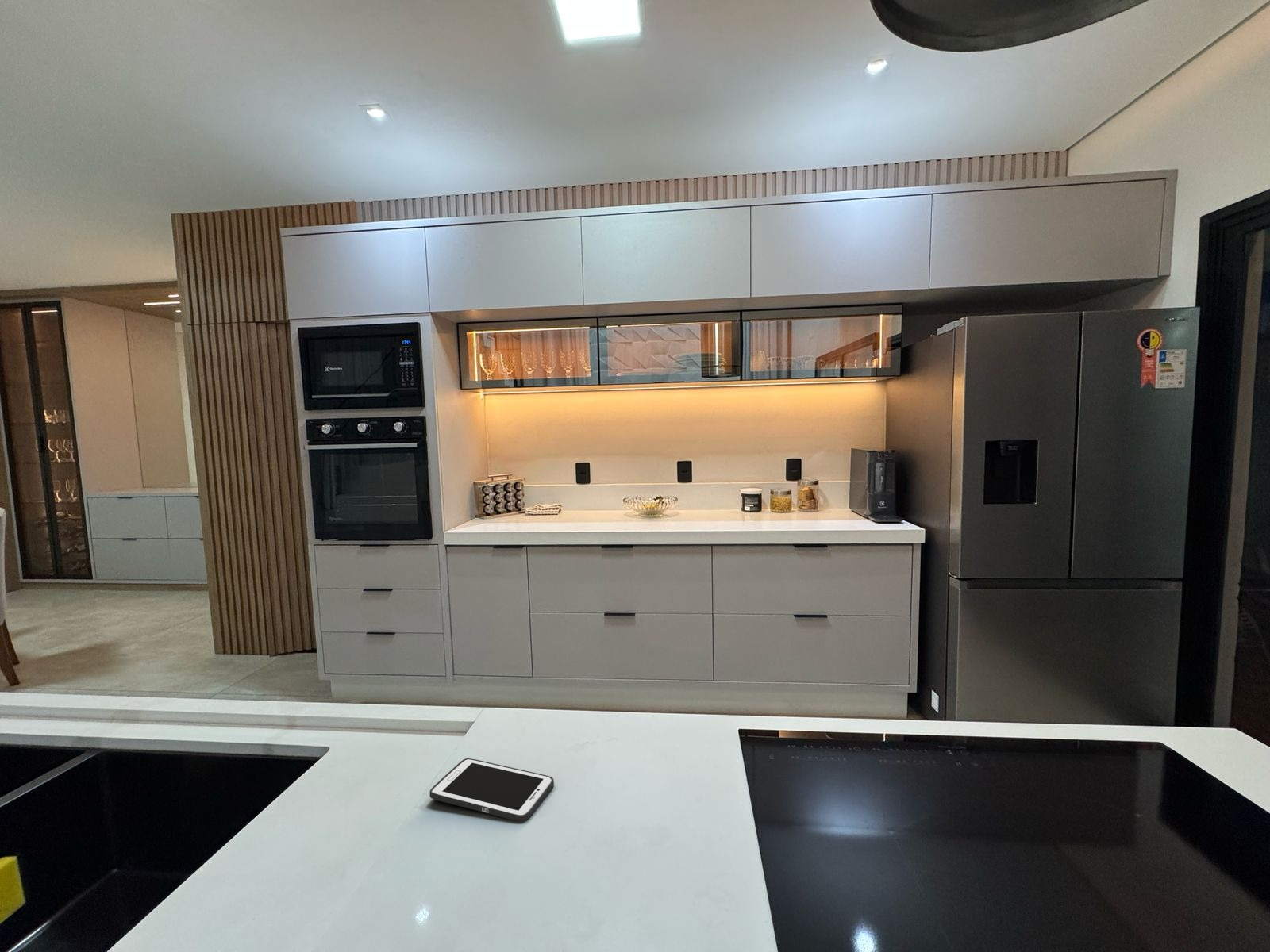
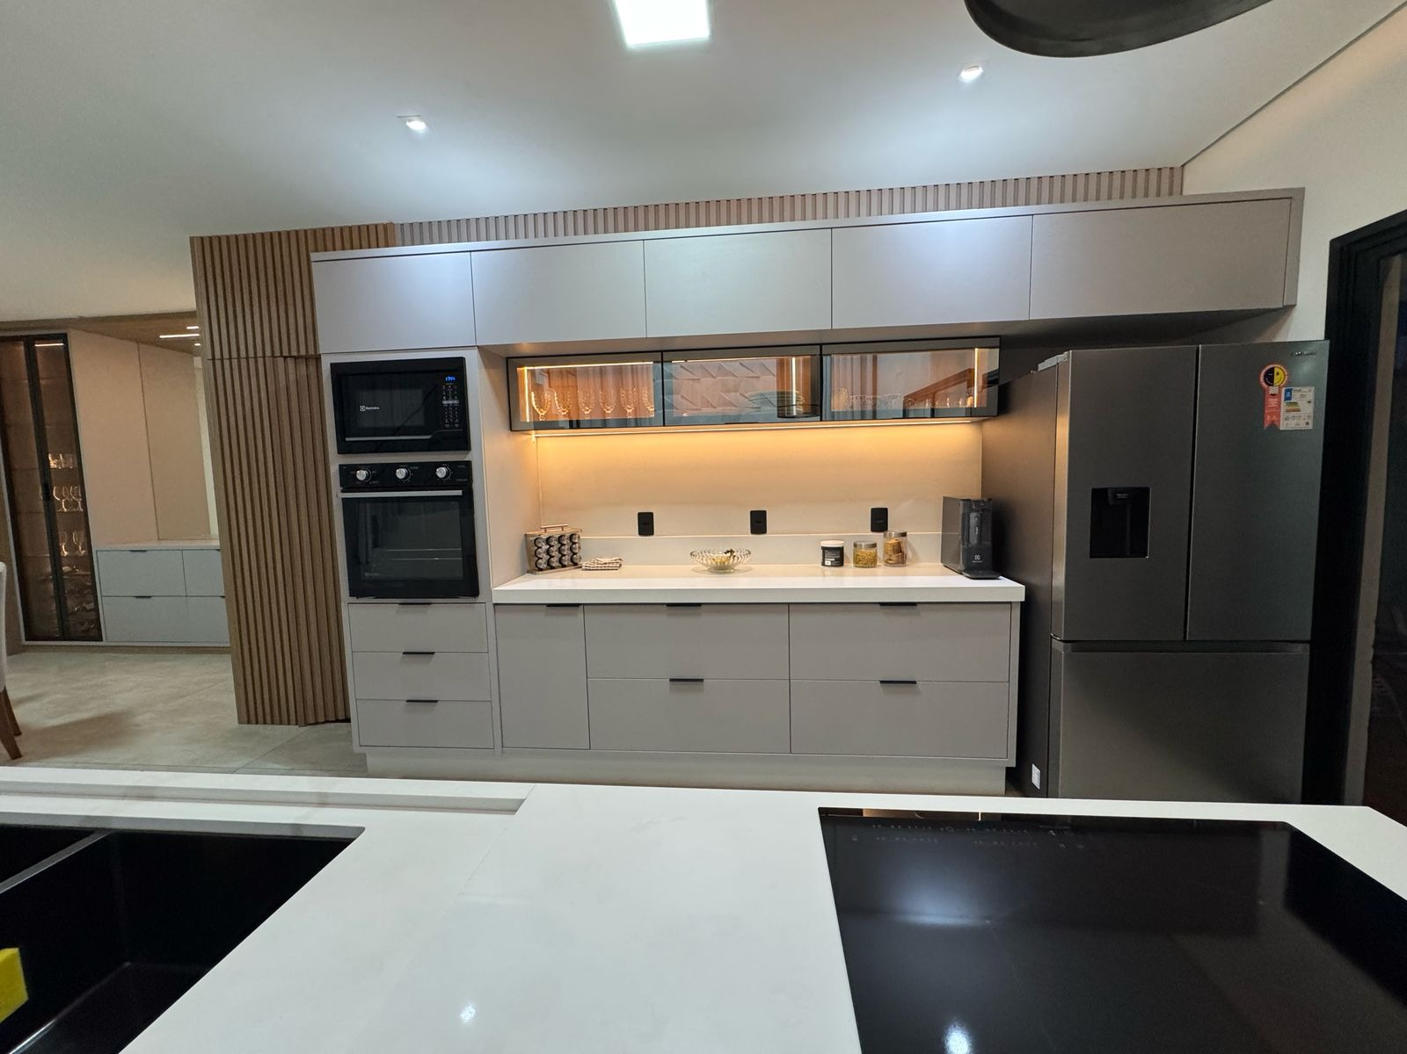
- cell phone (492, 788)
